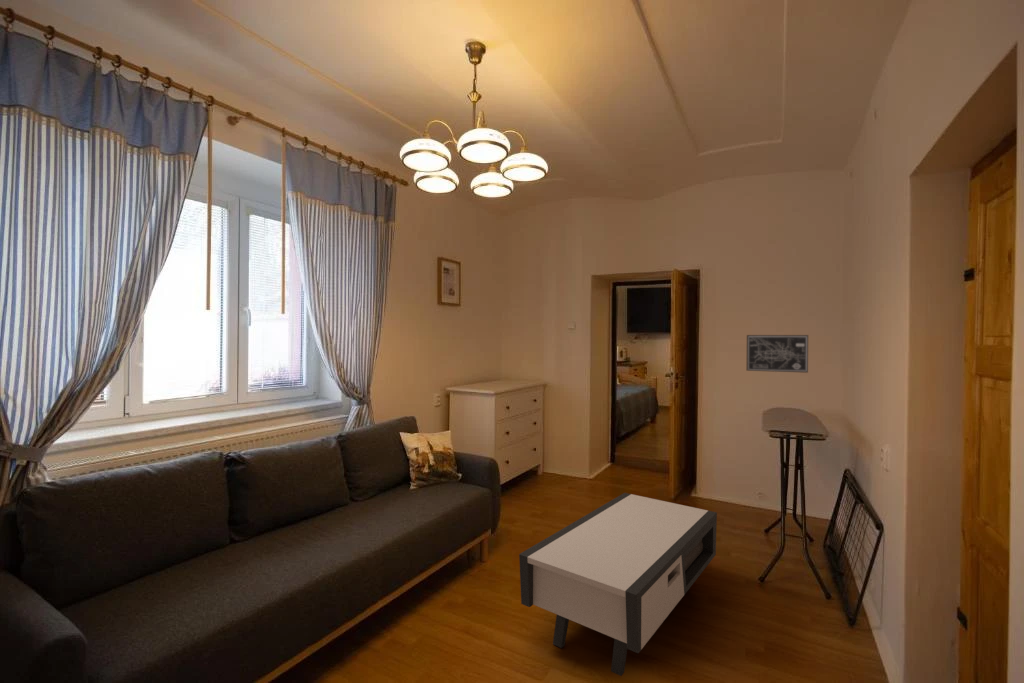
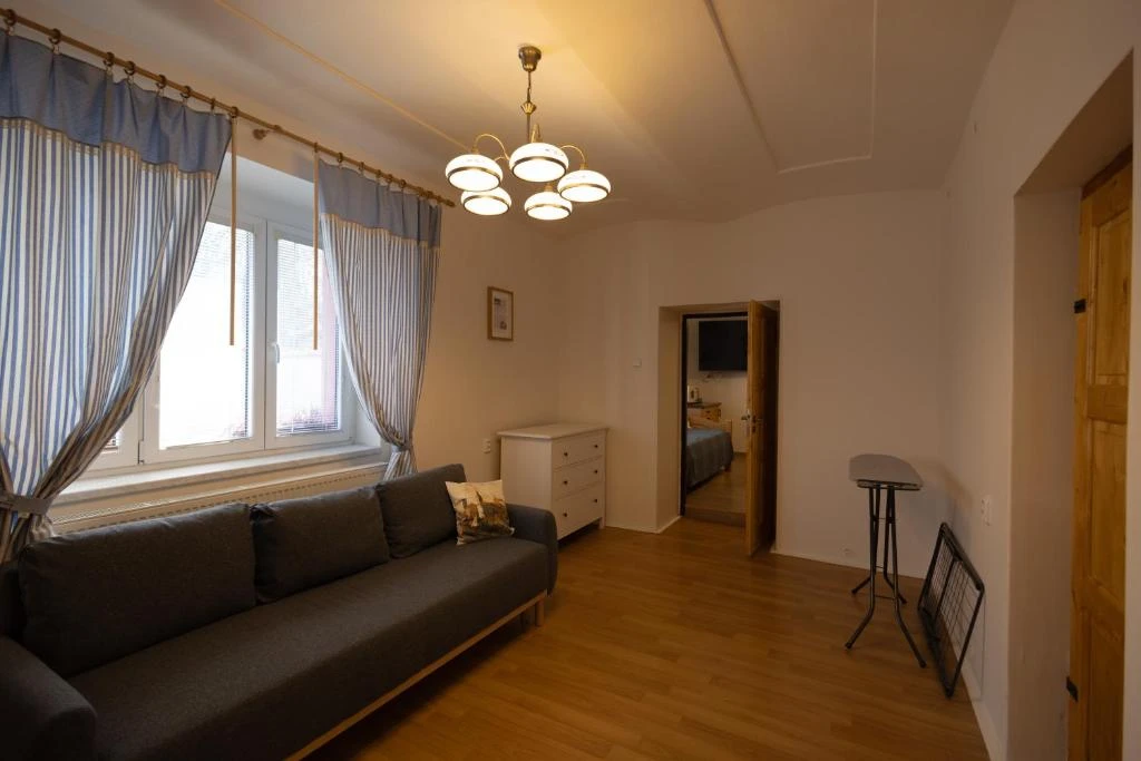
- wall art (776, 353)
- coffee table (628, 572)
